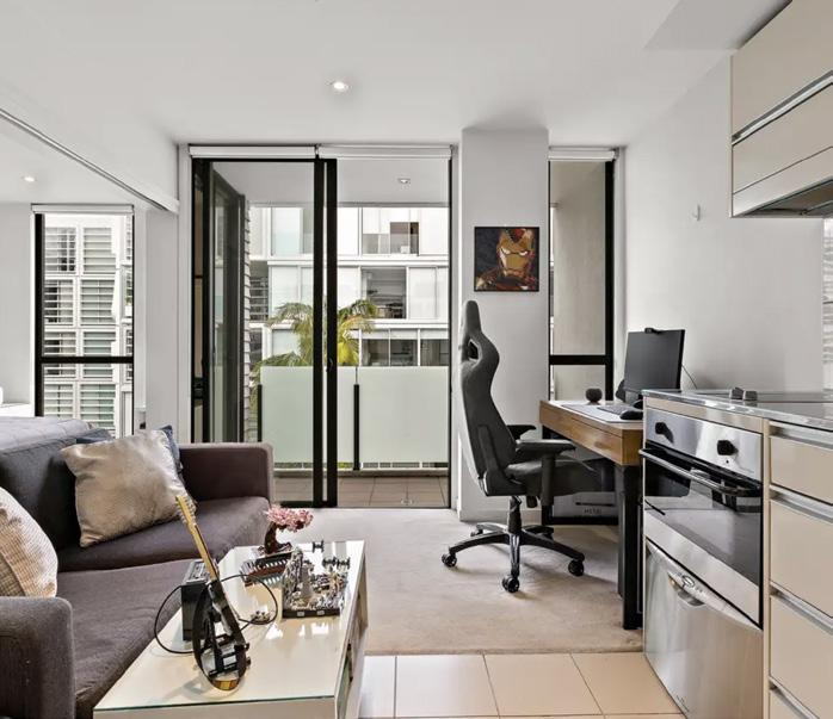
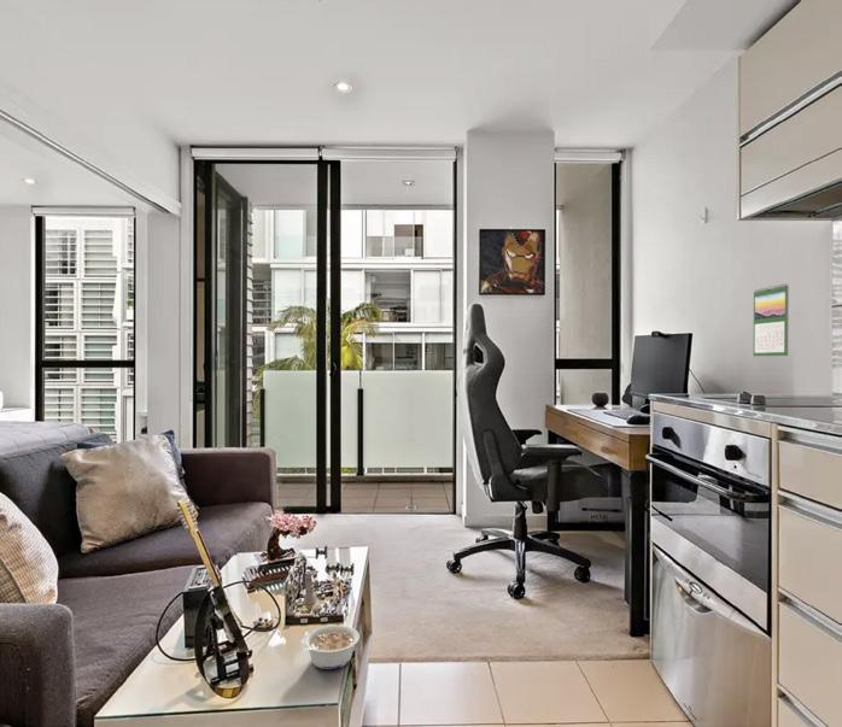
+ legume (331, 647)
+ calendar (770, 321)
